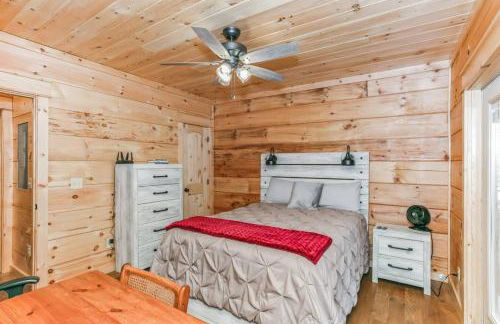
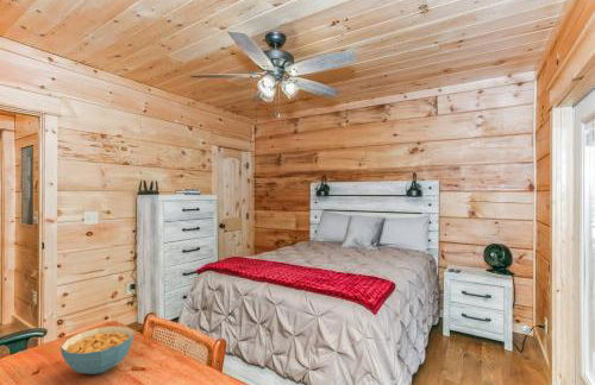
+ cereal bowl (99, 353)
